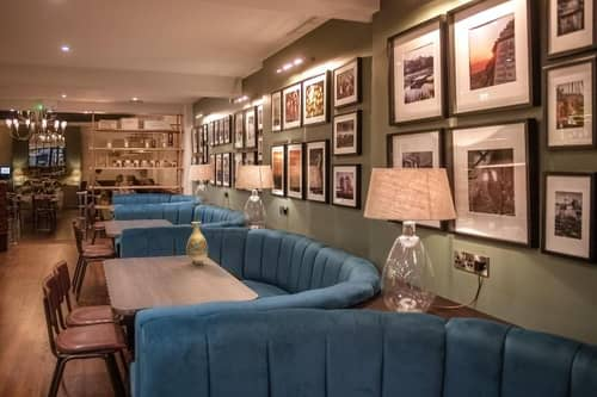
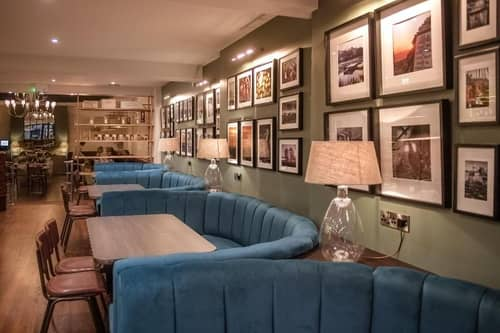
- vase (197, 242)
